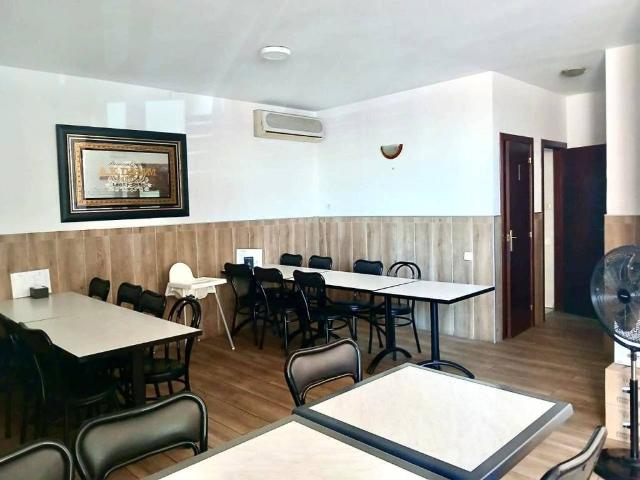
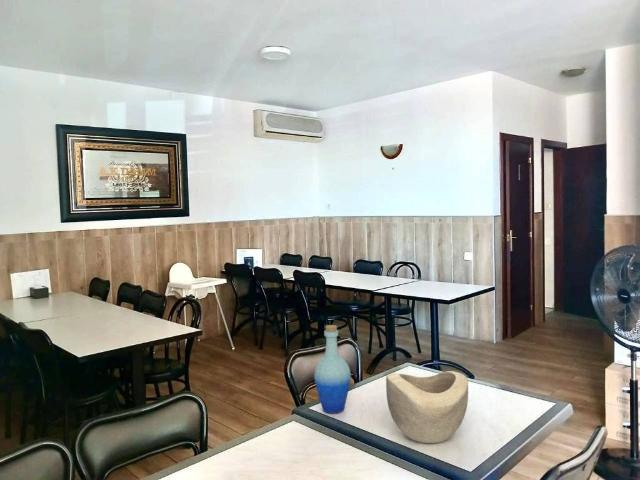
+ decorative bowl (426, 404)
+ bottle (332, 368)
